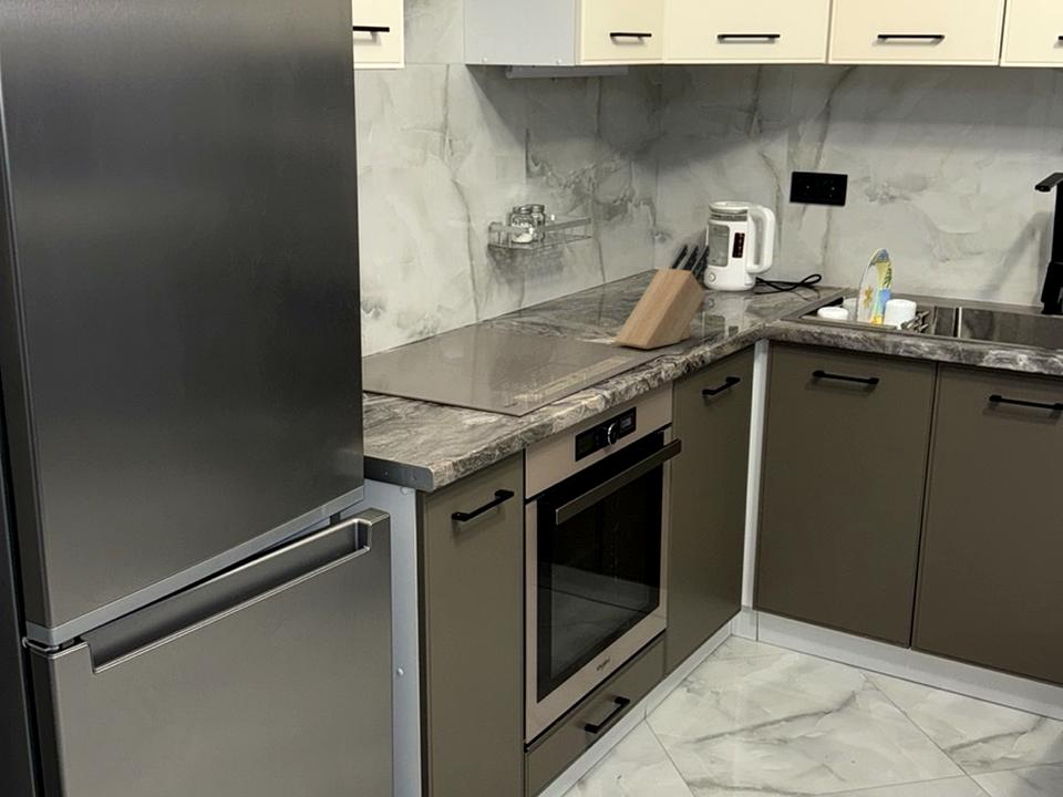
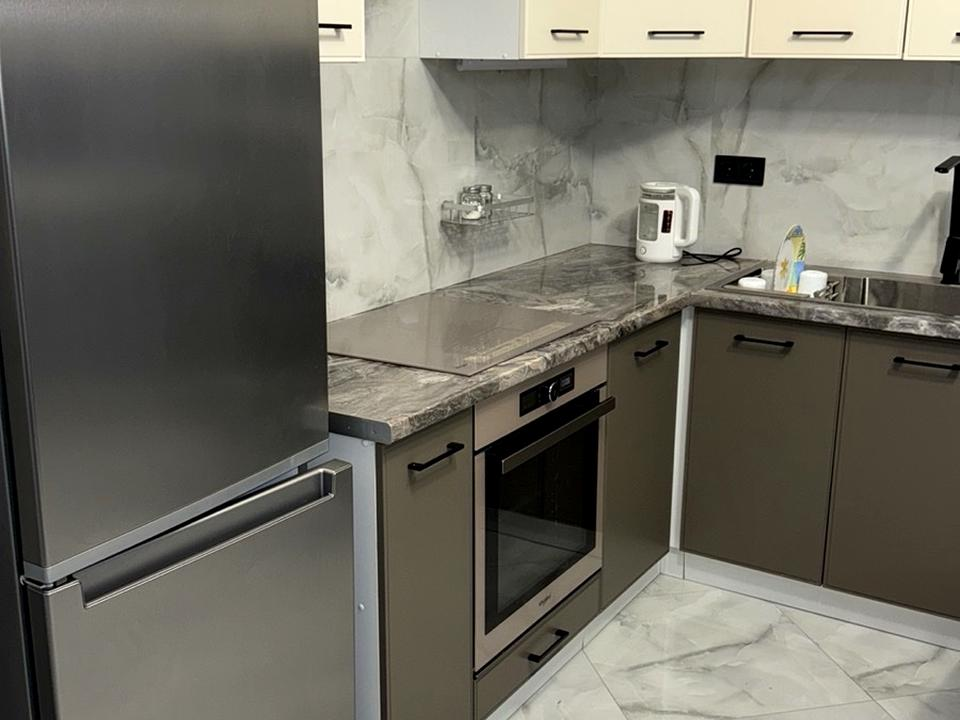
- knife block (667, 293)
